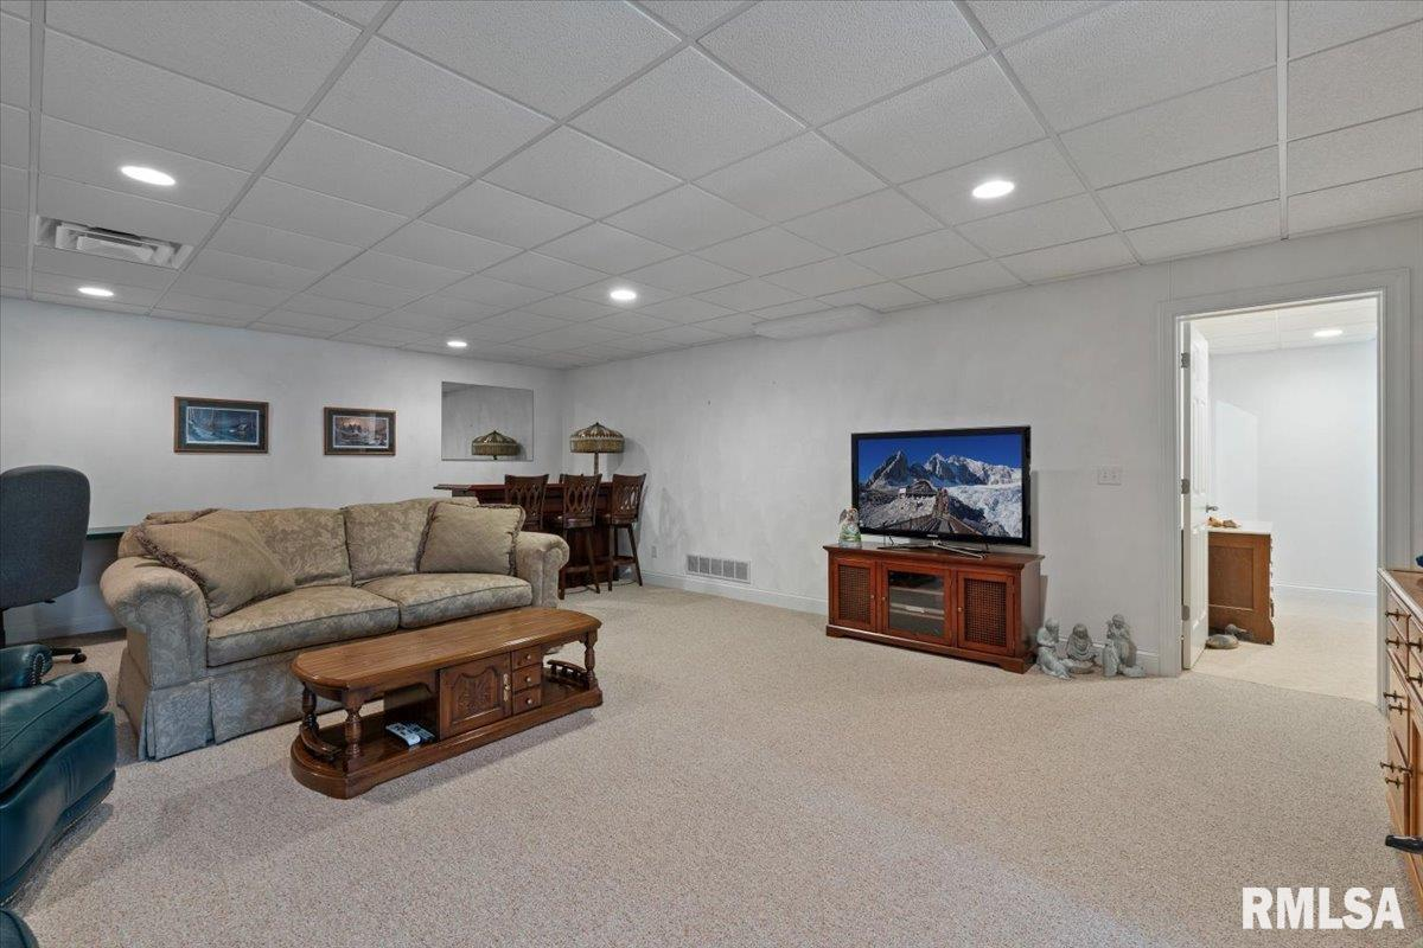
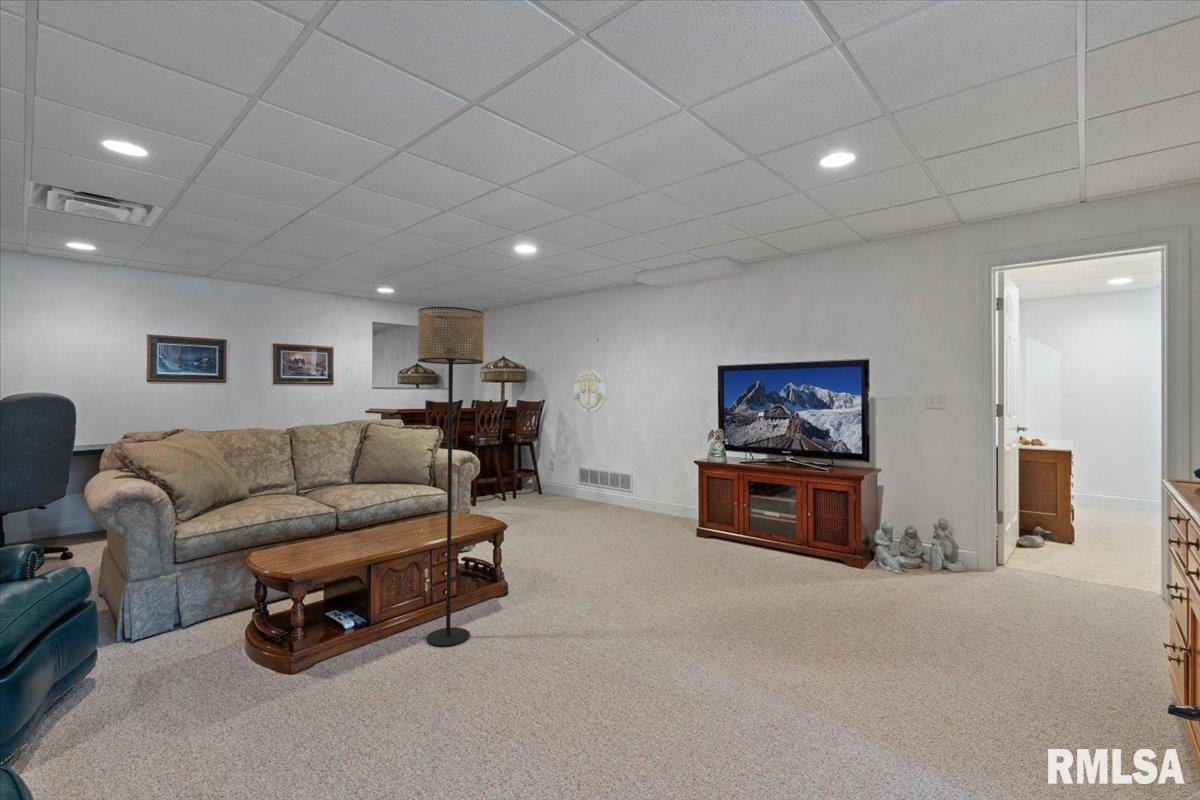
+ floor lamp (449, 474)
+ wall decoration (588, 391)
